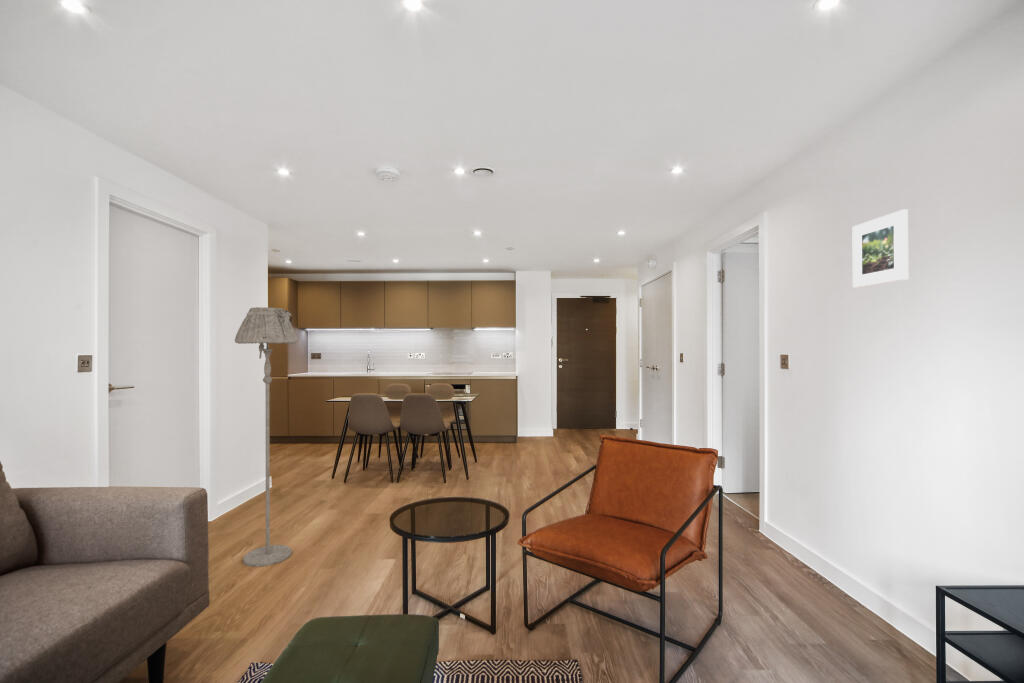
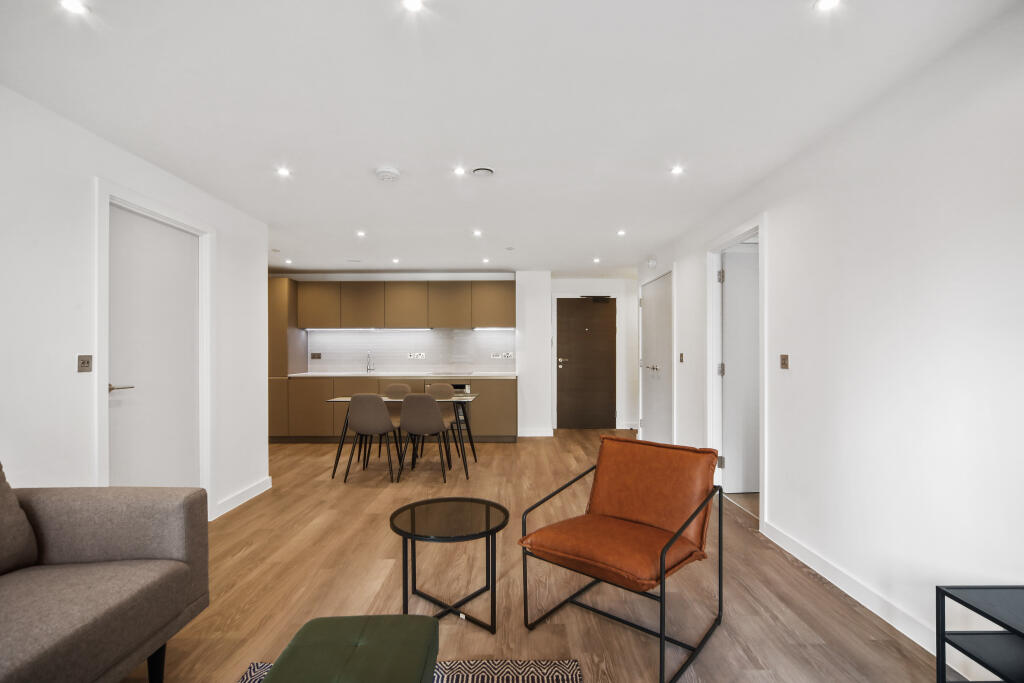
- floor lamp (267, 432)
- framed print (878, 251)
